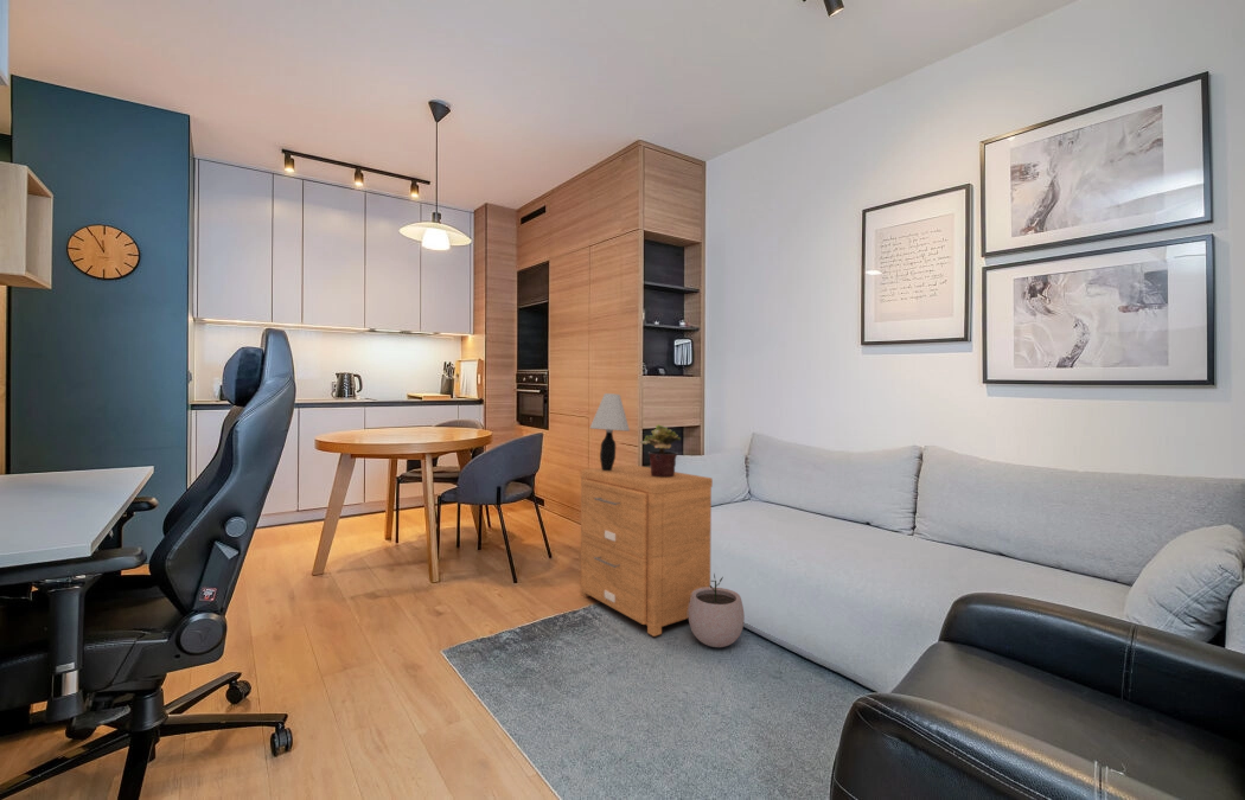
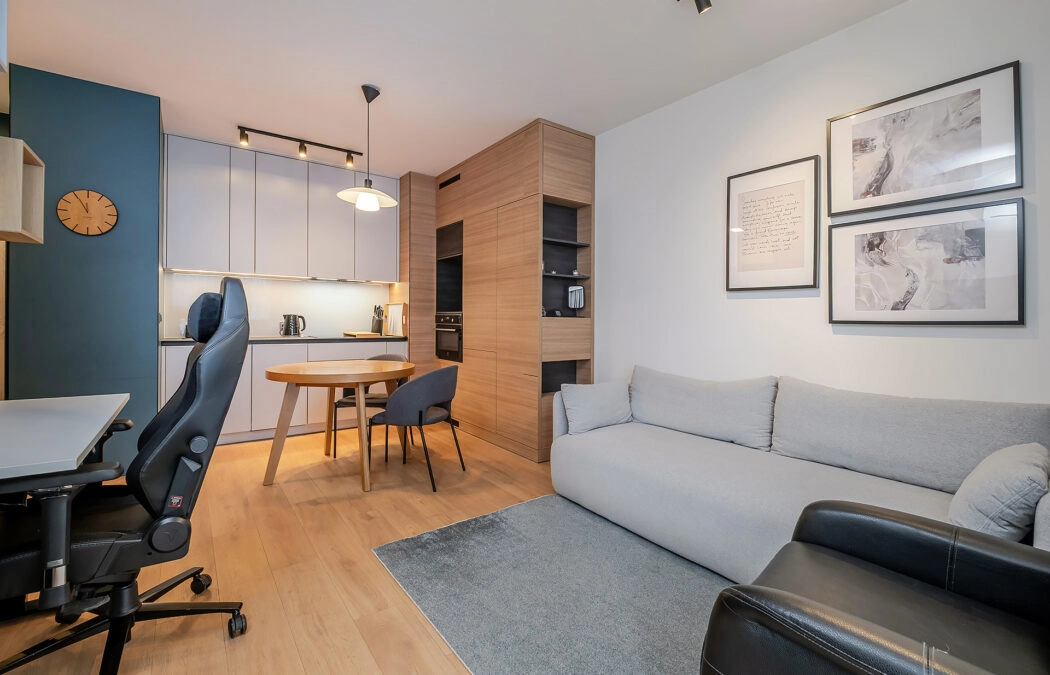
- table lamp (606, 431)
- potted plant (659, 449)
- nightstand (638, 540)
- plant pot (715, 608)
